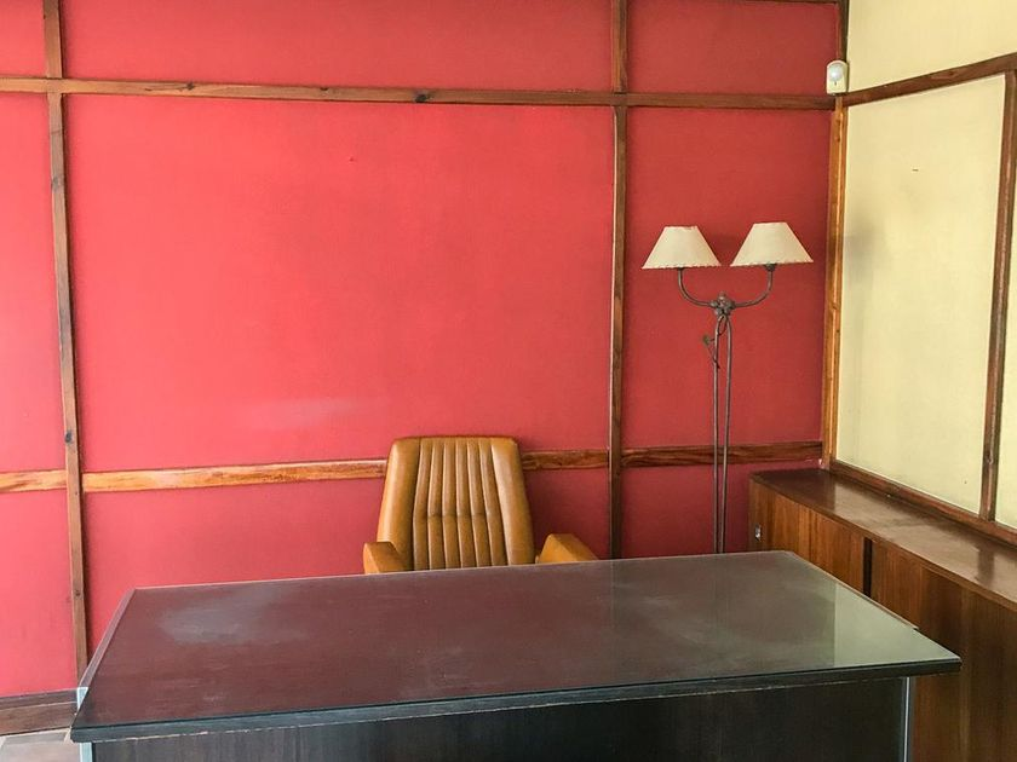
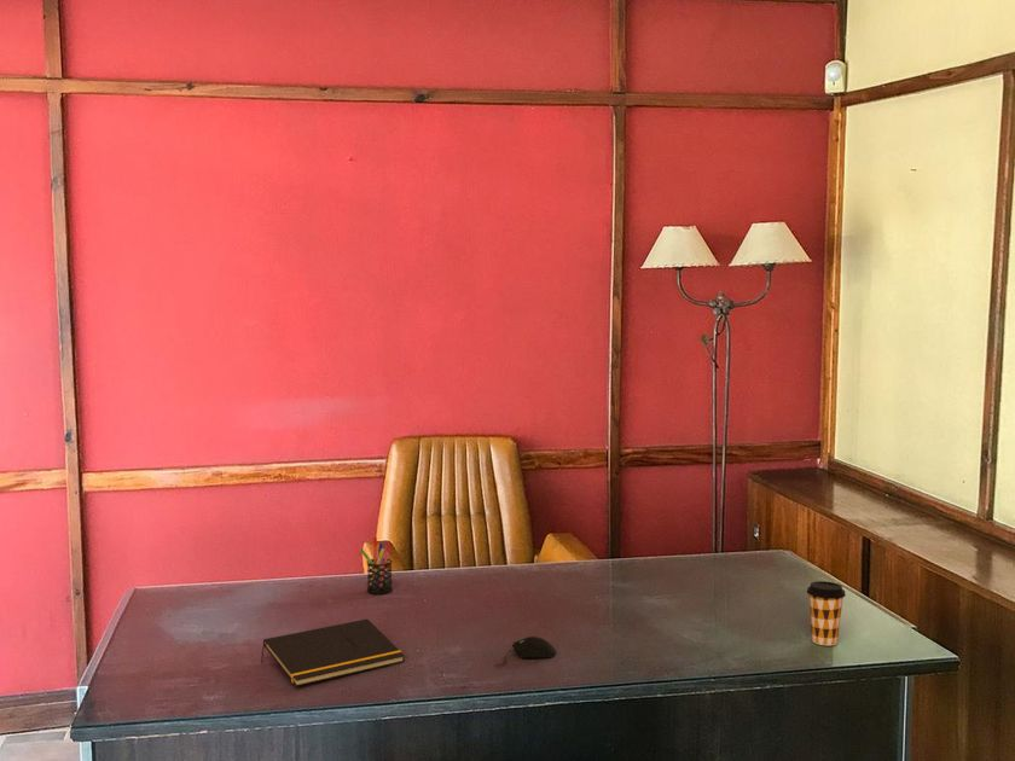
+ notepad (334, 650)
+ coffee cup (825, 612)
+ pen holder (376, 564)
+ computer mouse (523, 647)
